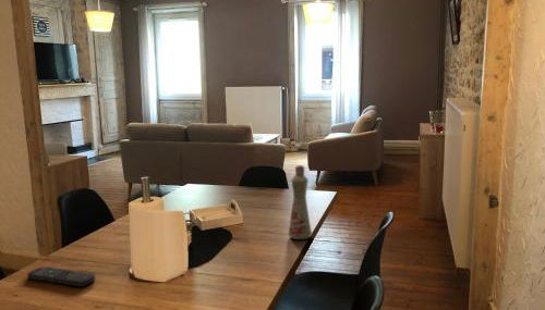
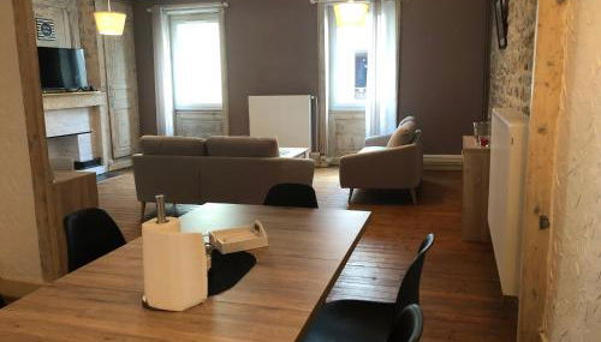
- bottle (300, 201)
- remote control (61, 275)
